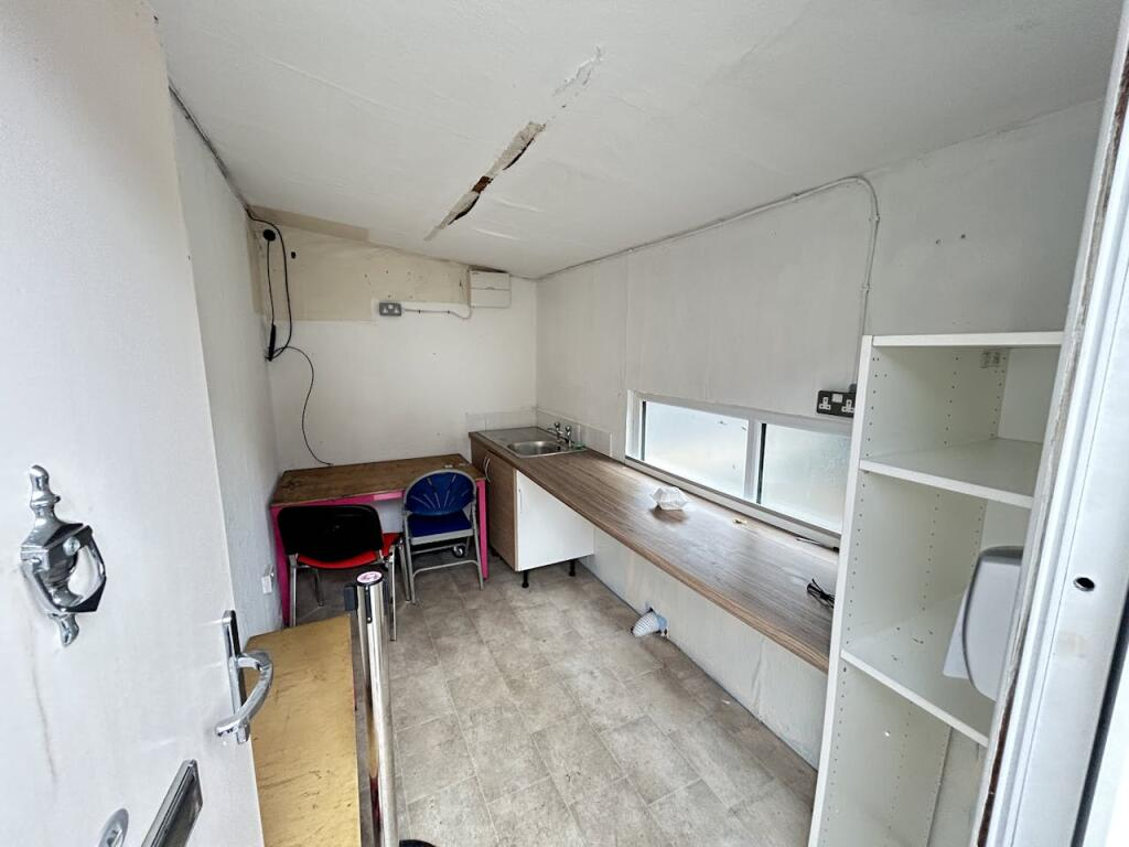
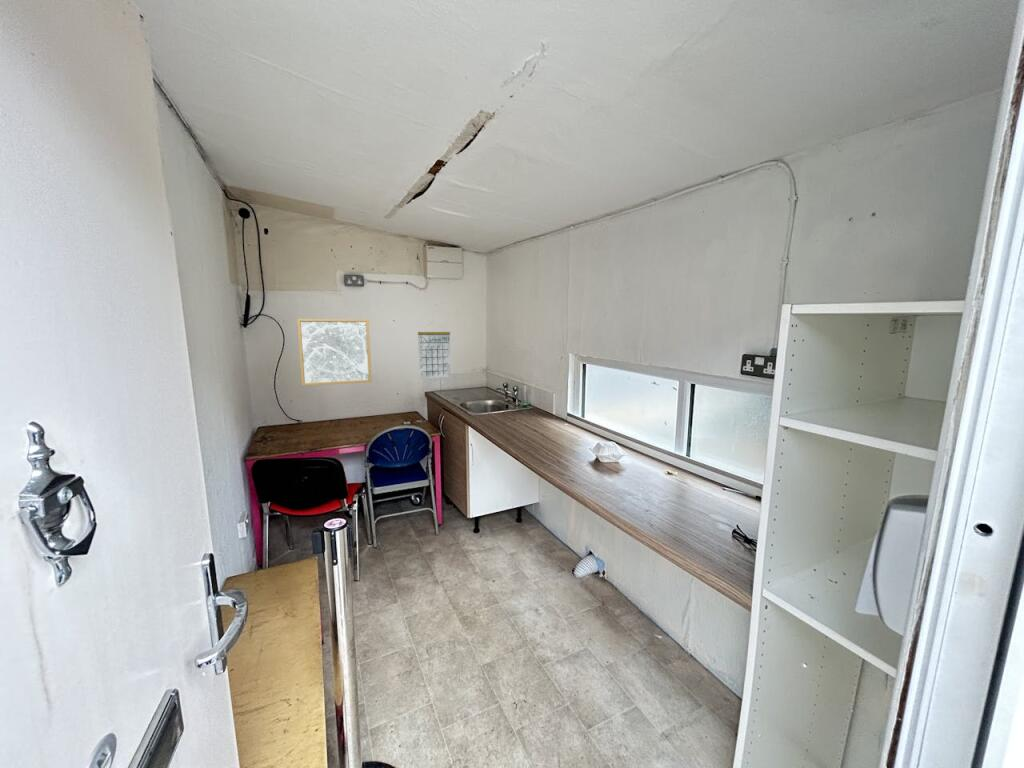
+ wall art (335, 351)
+ calendar (434, 349)
